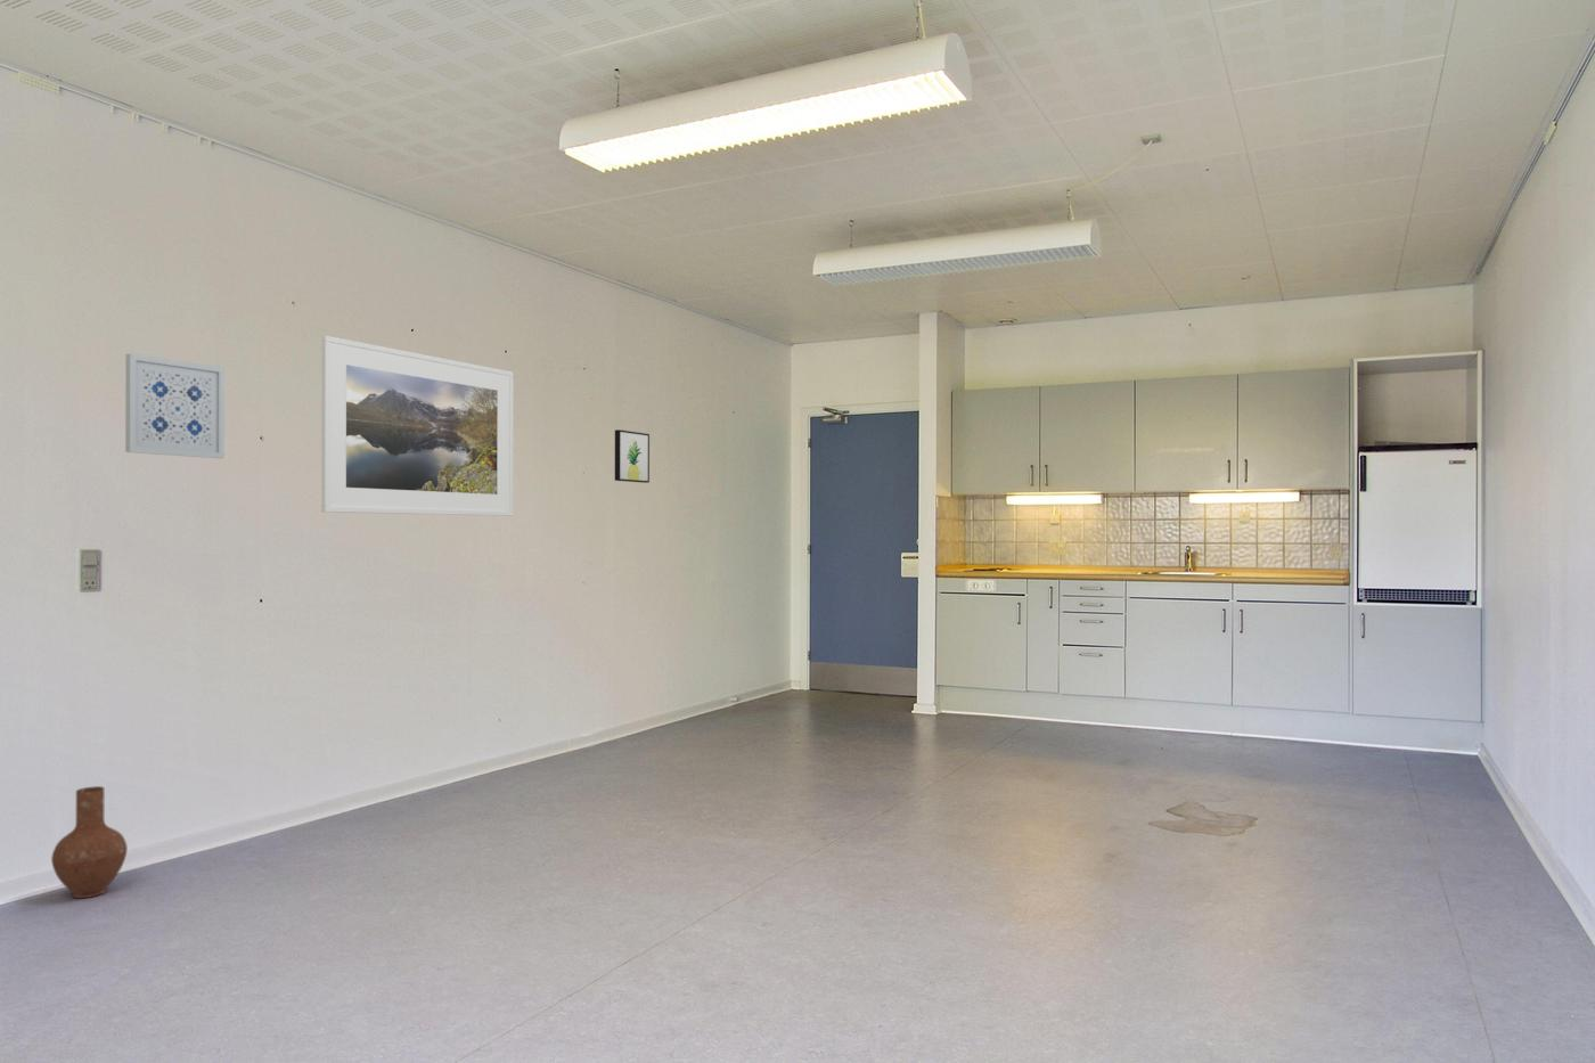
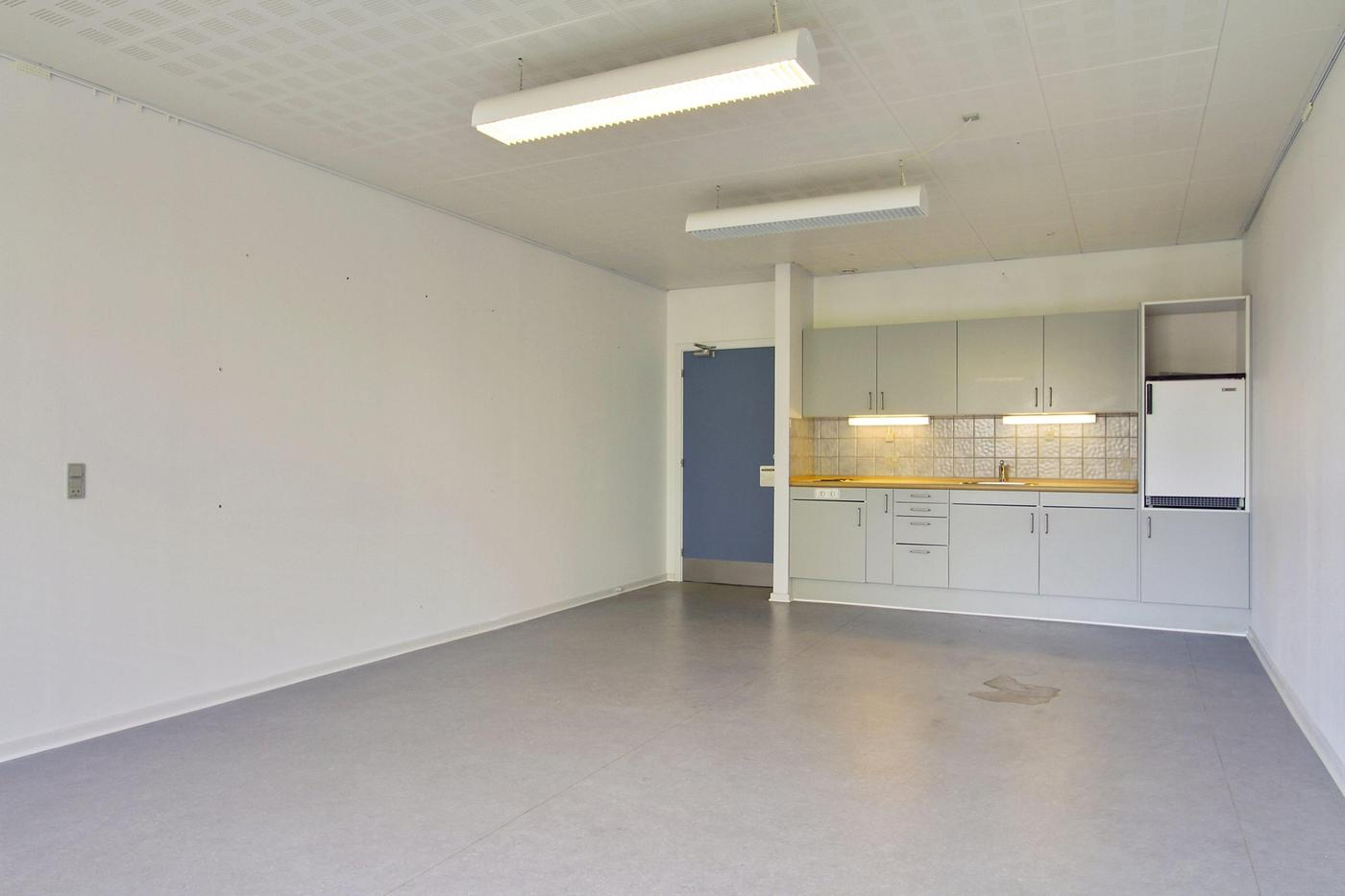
- wall art (177, 408)
- wall art (632, 456)
- vase (90, 841)
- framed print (426, 434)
